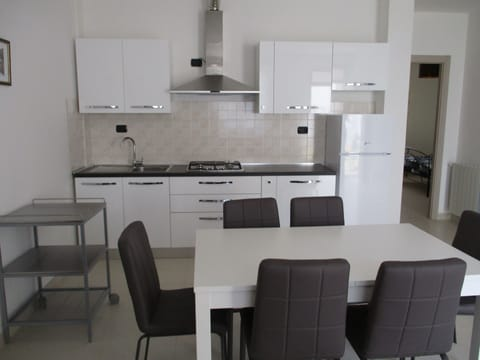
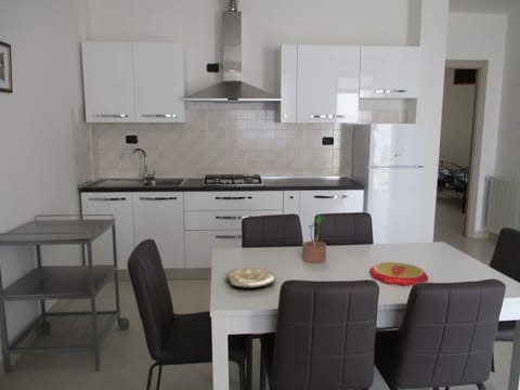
+ plate (250, 280)
+ potted plant (317, 237)
+ plate (398, 271)
